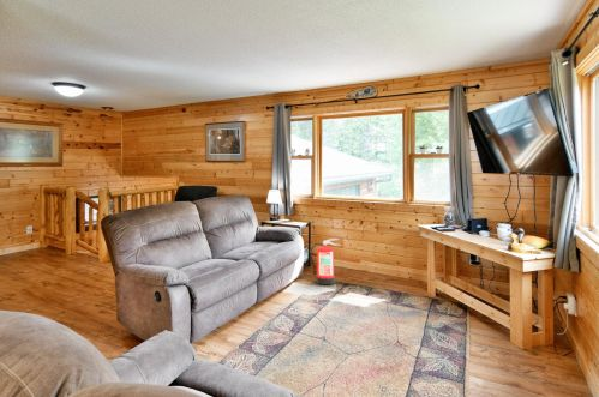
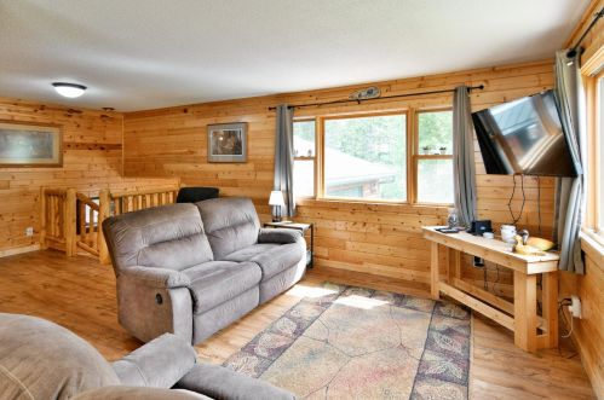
- fire extinguisher (325, 260)
